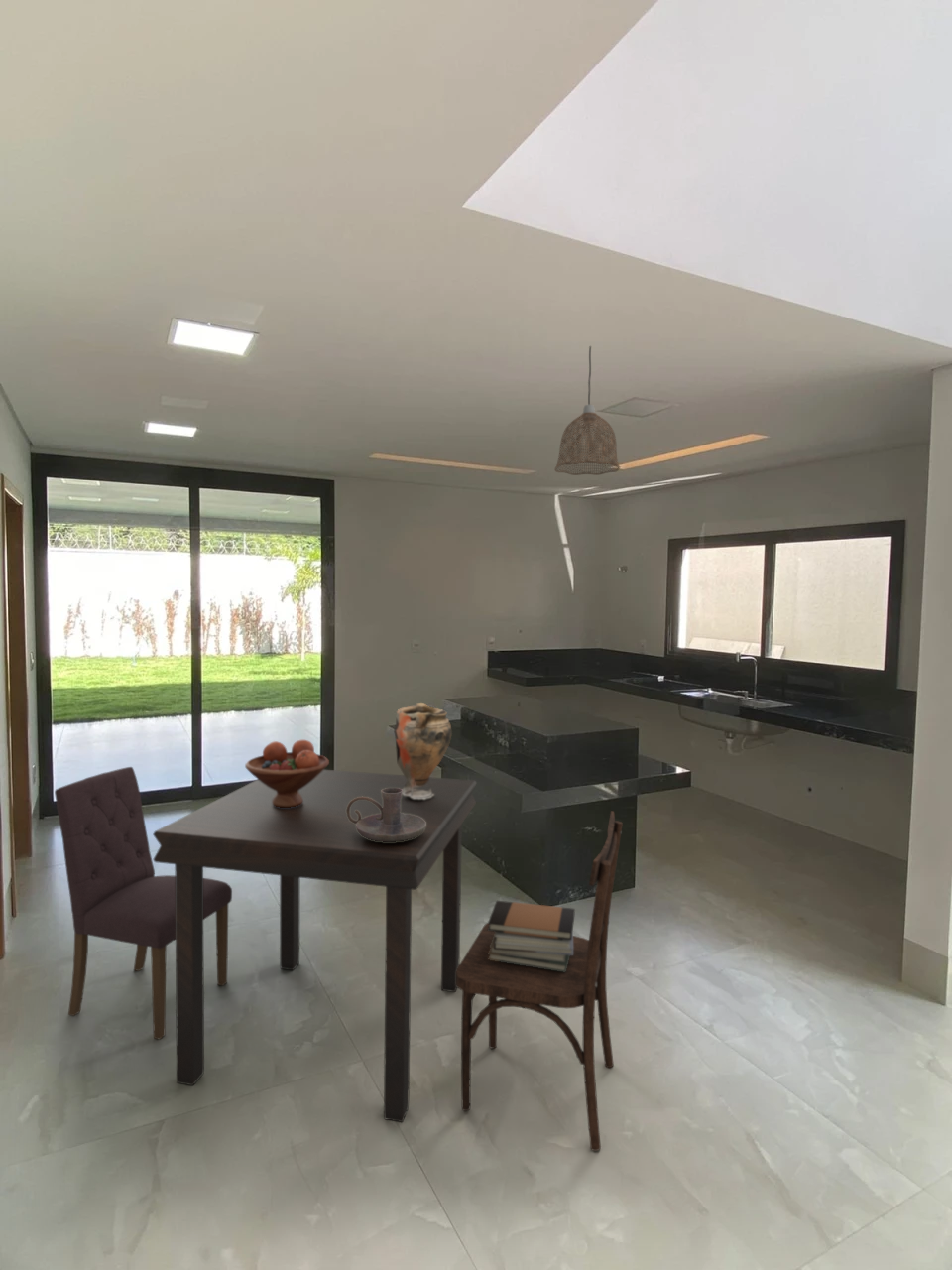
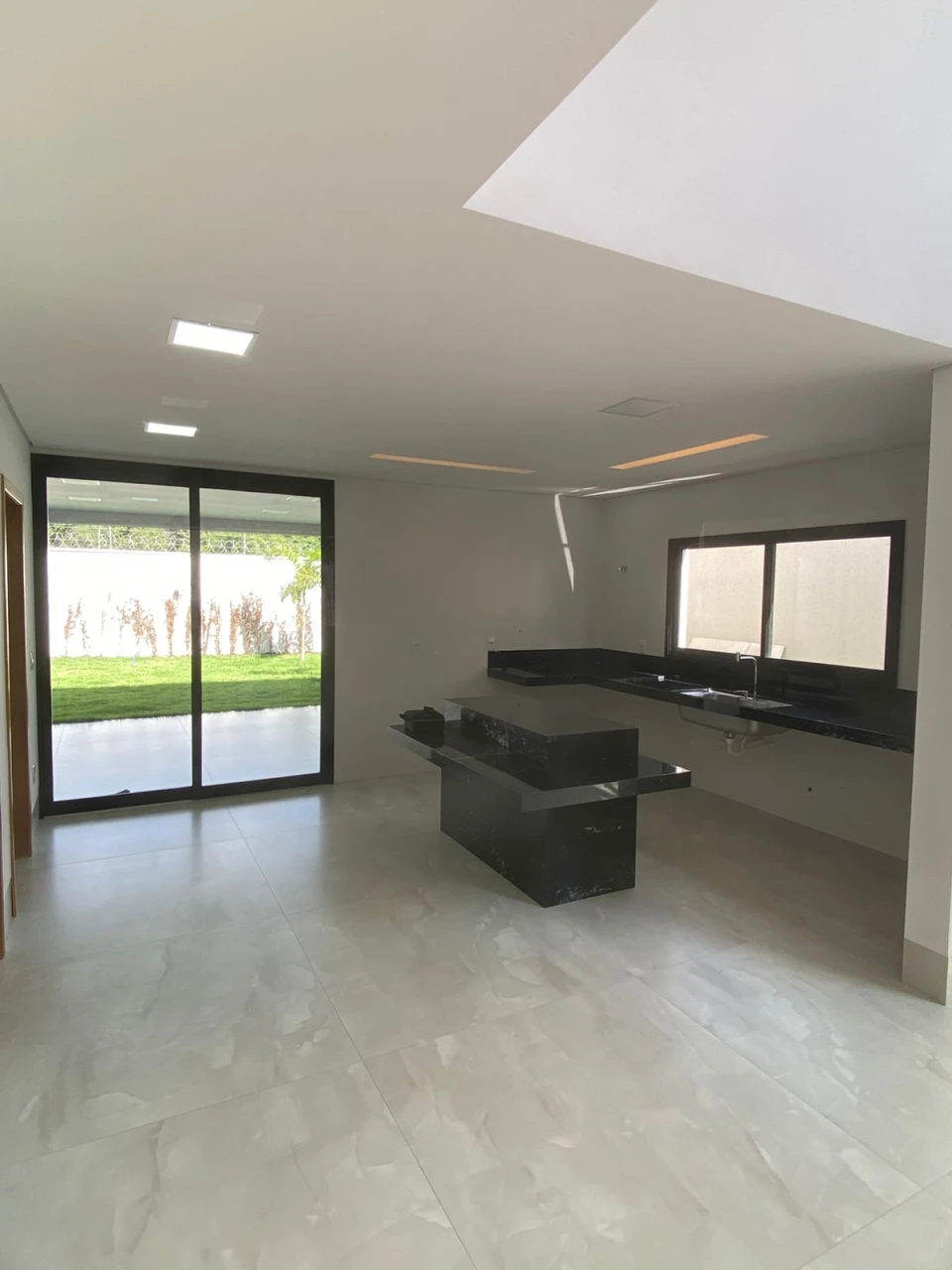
- dining chair (145, 890)
- pendant lamp (588, 408)
- candle holder (384, 811)
- book stack (532, 934)
- fruit bowl (288, 773)
- vase (422, 750)
- dining chair (537, 967)
- dining table (337, 881)
